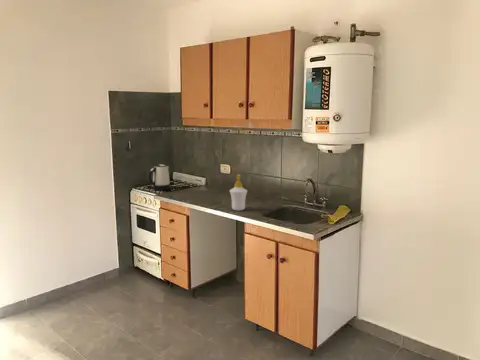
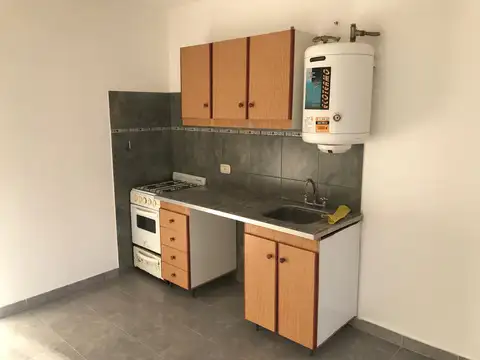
- soap bottle (238, 192)
- kettle (159, 177)
